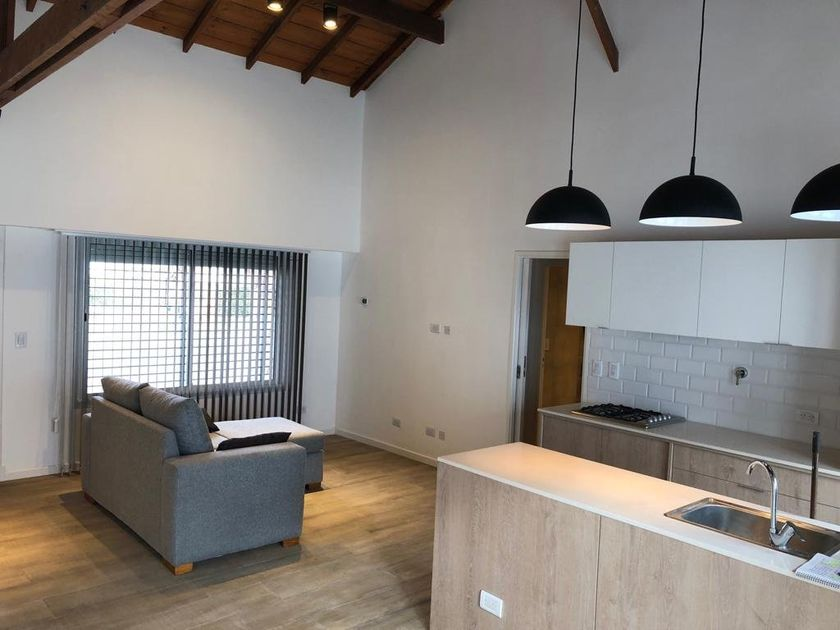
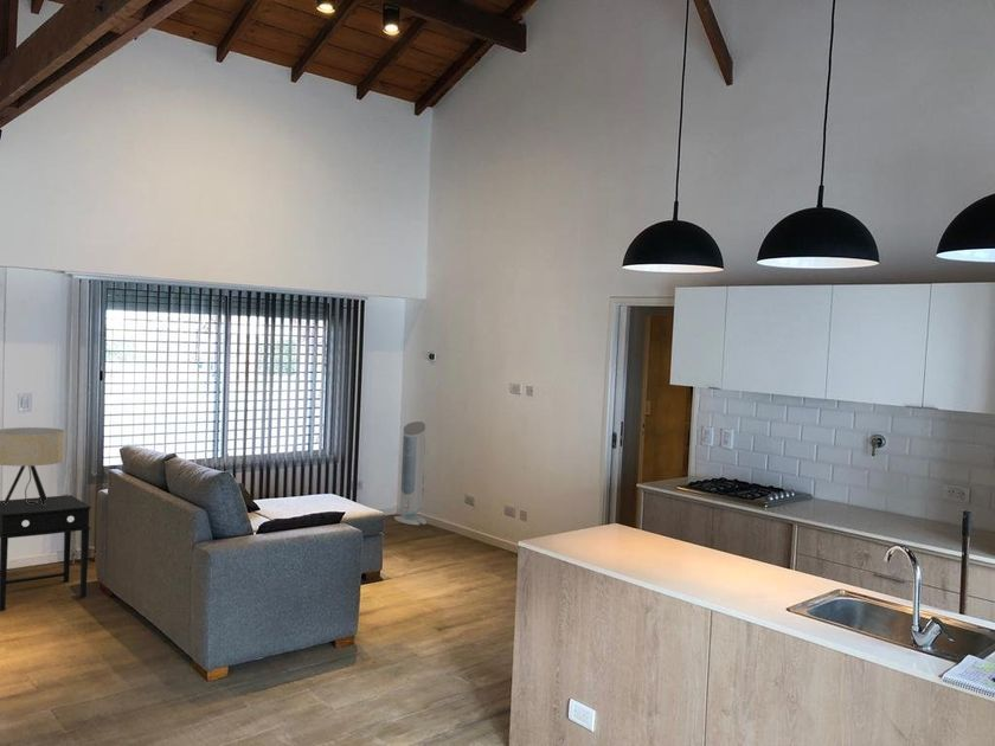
+ air purifier (412, 471)
+ side table (37, 534)
+ table lamp (28, 467)
